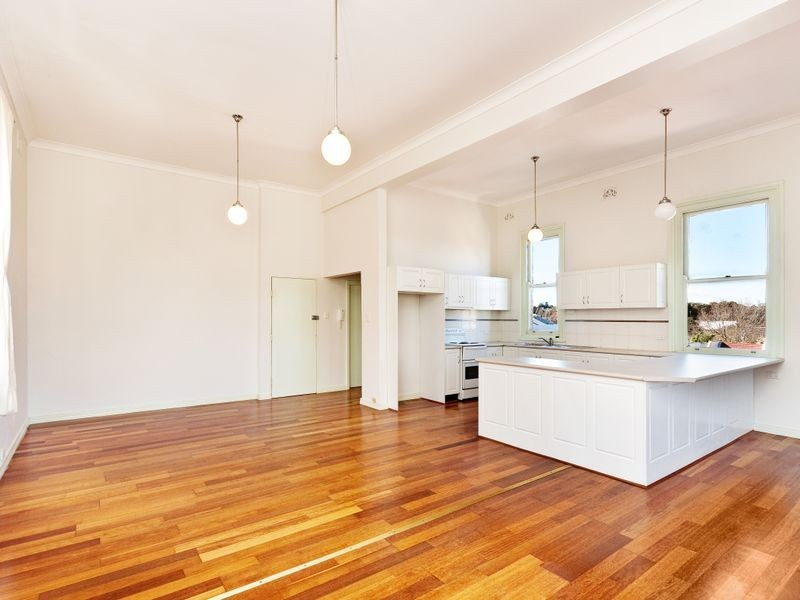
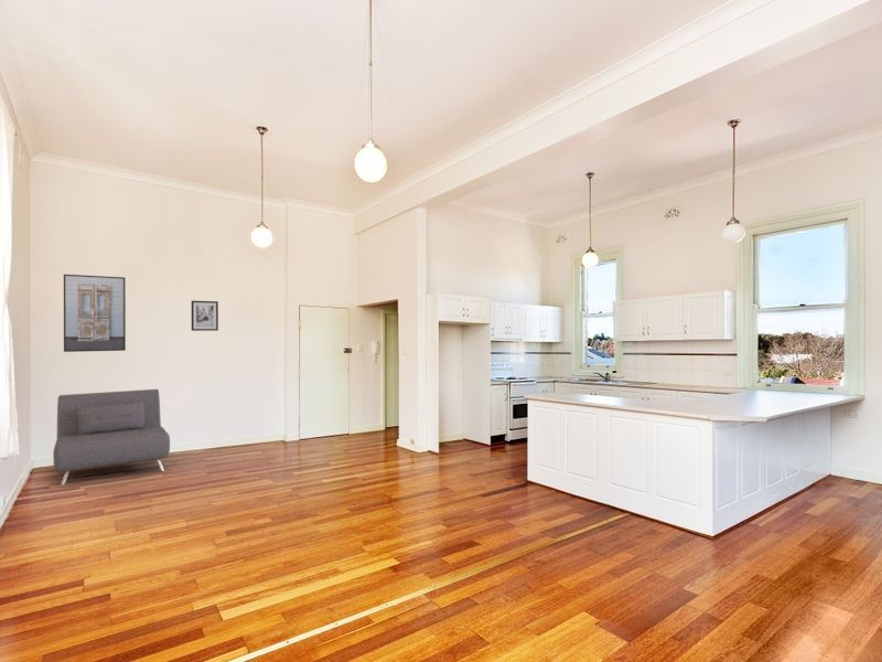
+ sofa (112, 431)
+ wall art (204, 316)
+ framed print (95, 313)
